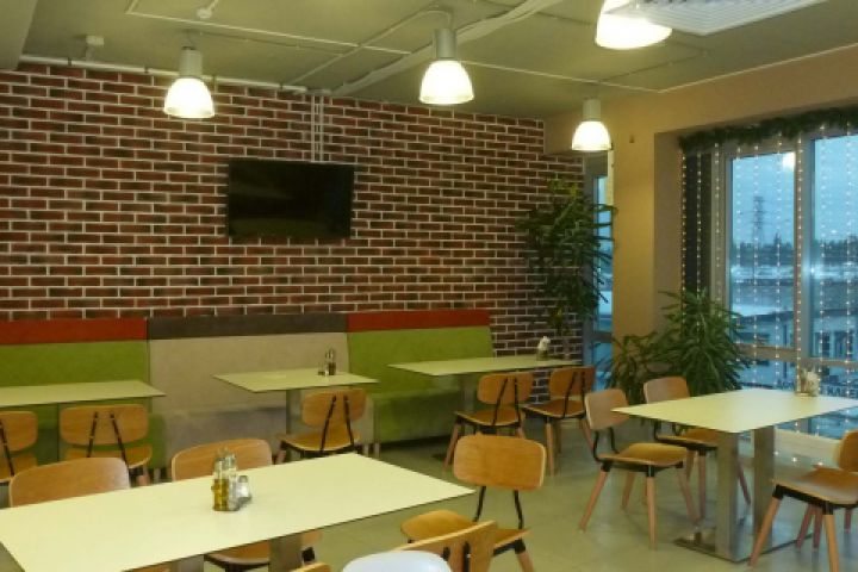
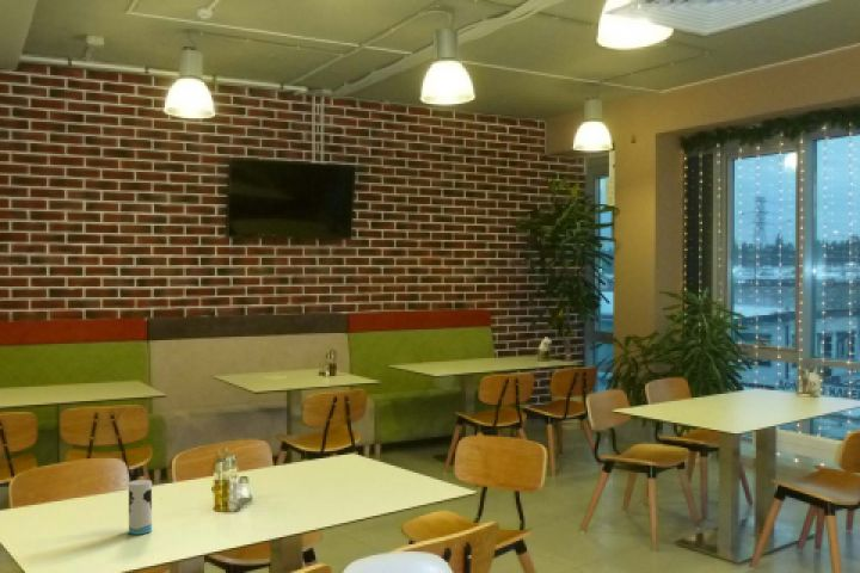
+ cup (140, 506)
